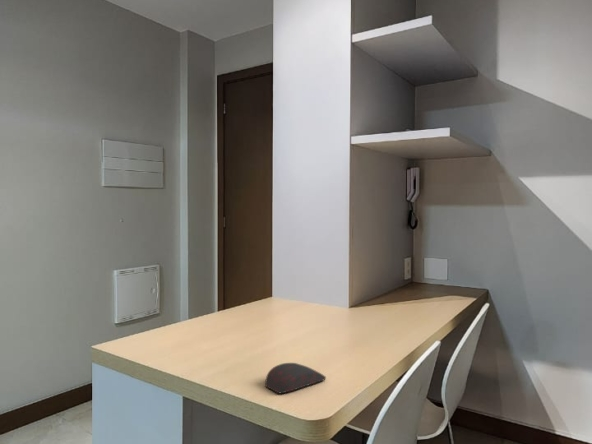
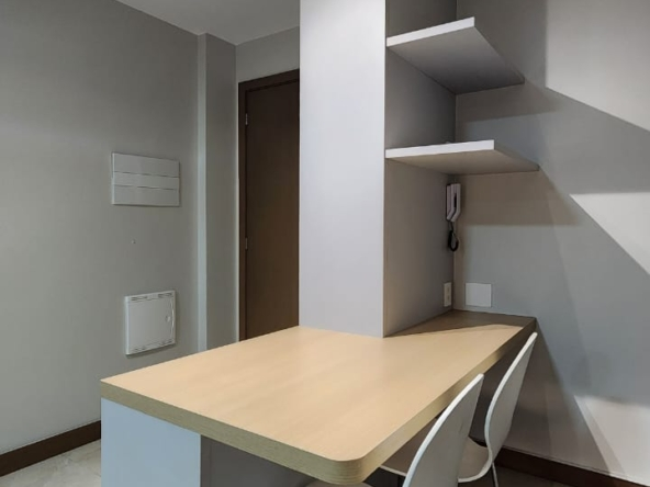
- computer mouse (295, 374)
